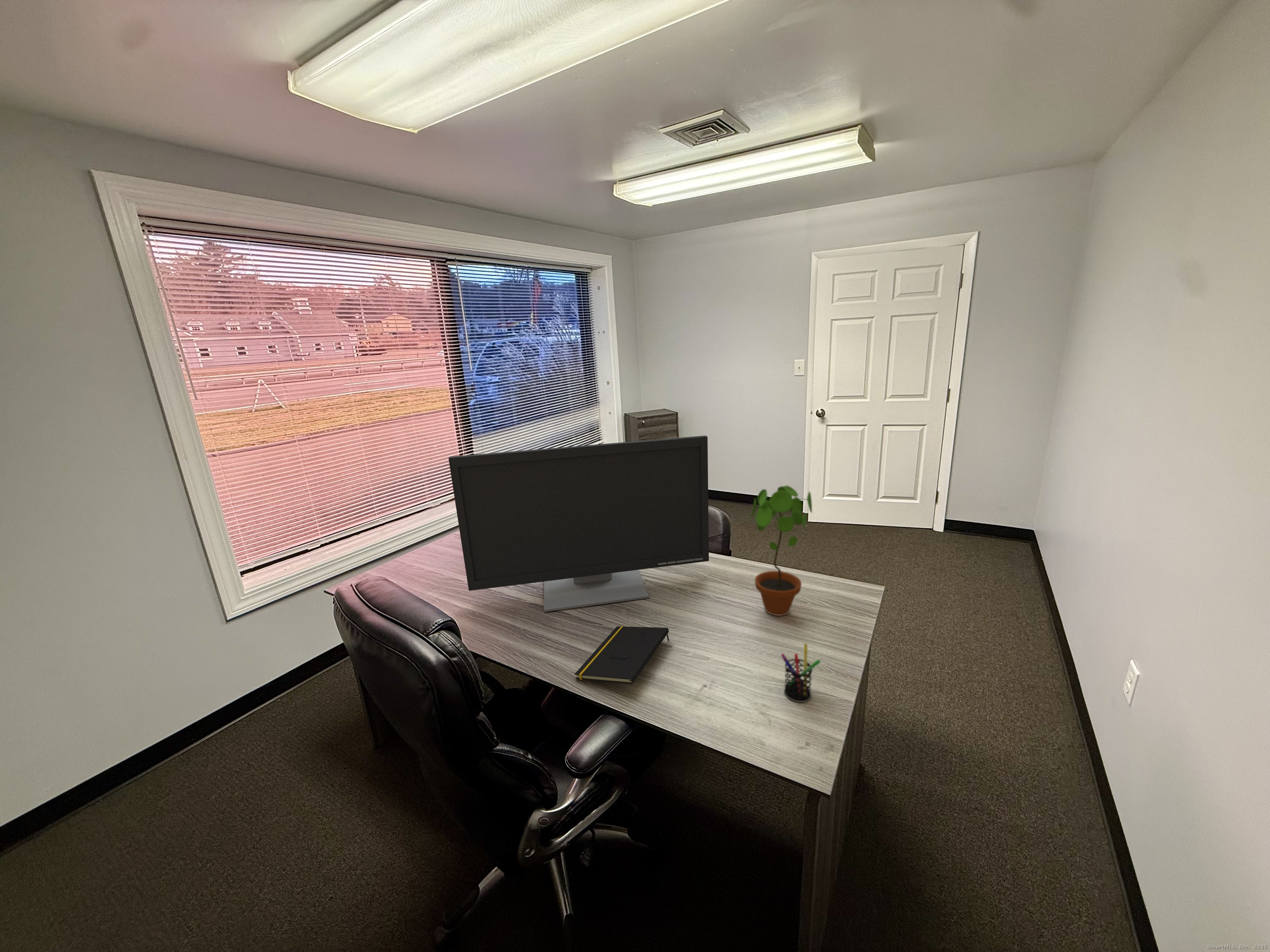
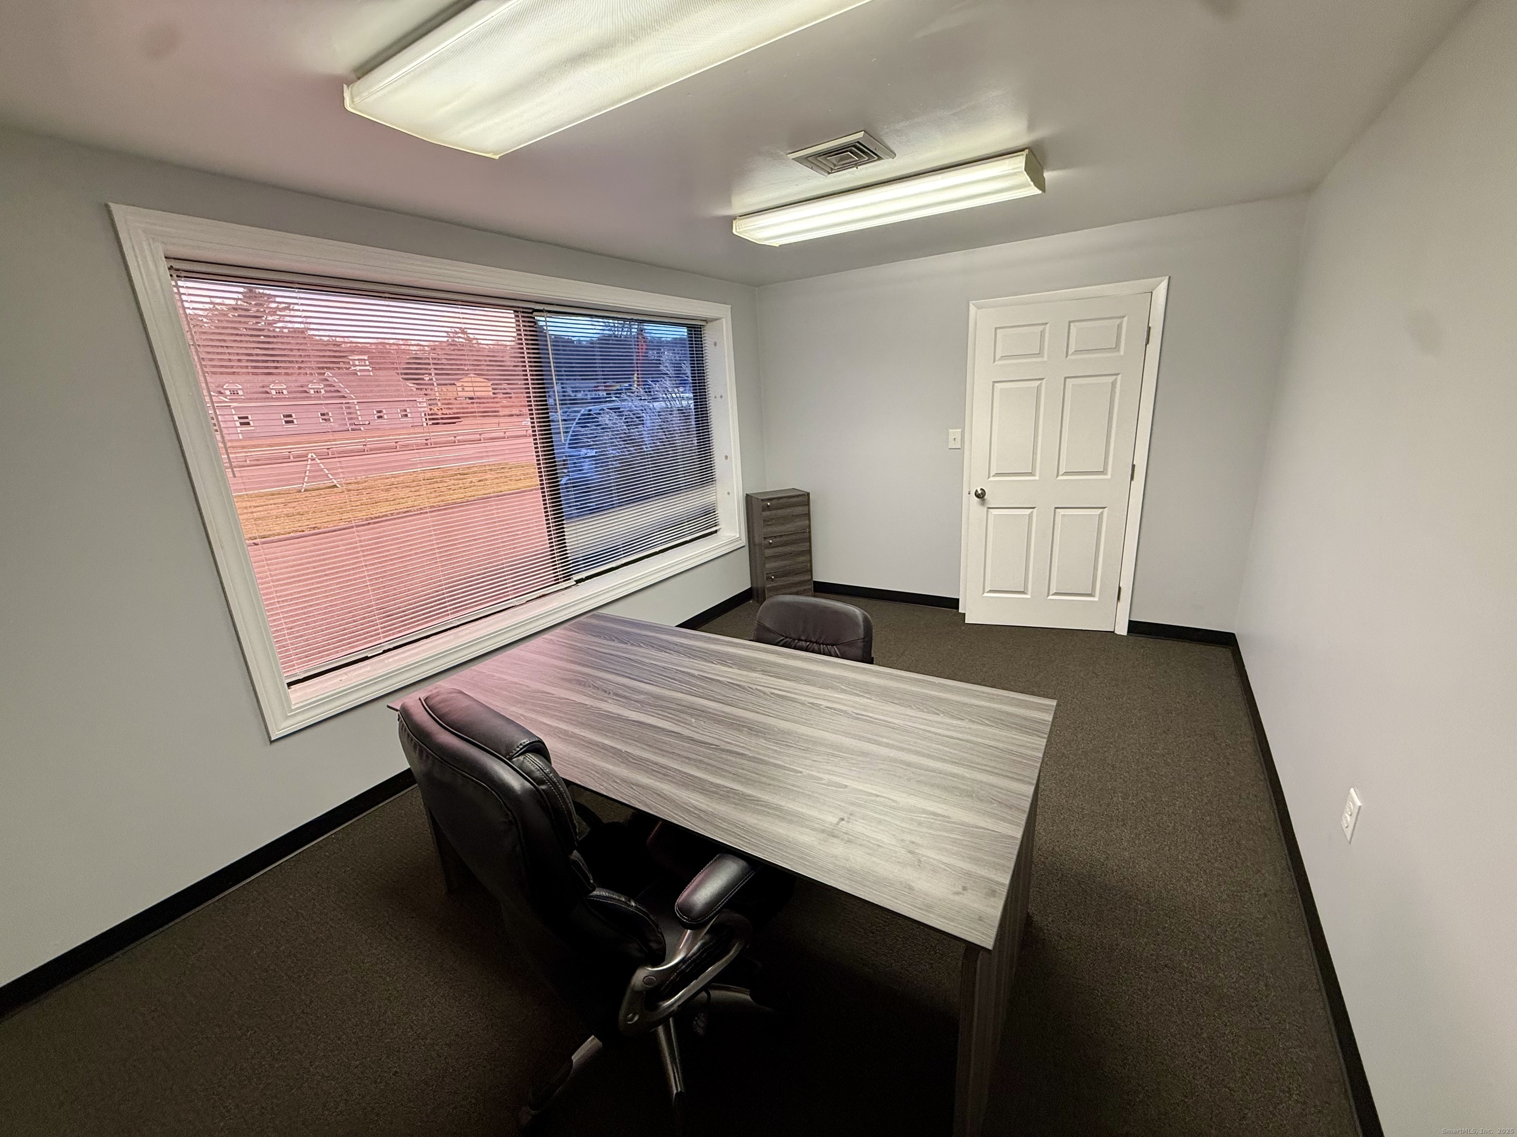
- notepad (624, 652)
- monitor (589, 520)
- potted plant (777, 549)
- pen holder (802, 672)
